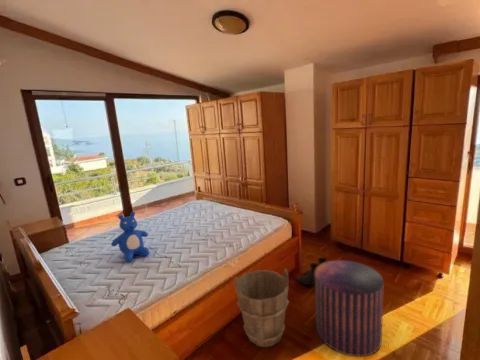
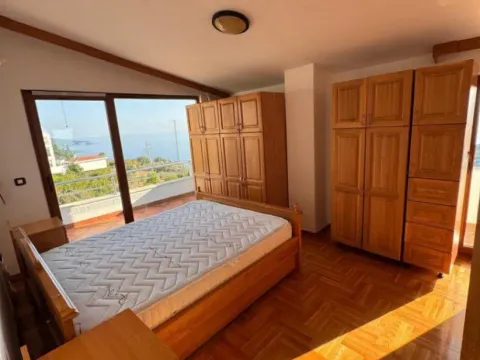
- teddy bear (131, 235)
- stool (347, 303)
- bucket (263, 303)
- boots (313, 269)
